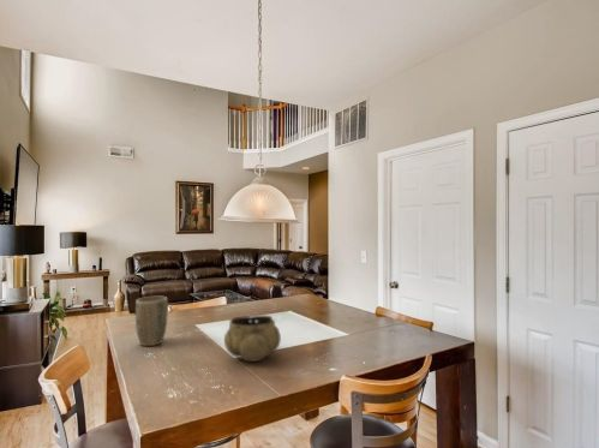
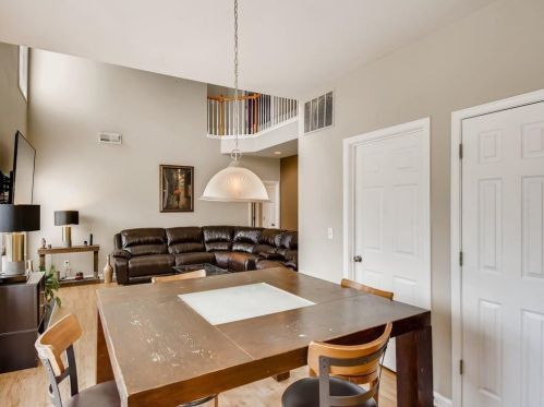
- plant pot (151, 321)
- decorative bowl (252, 338)
